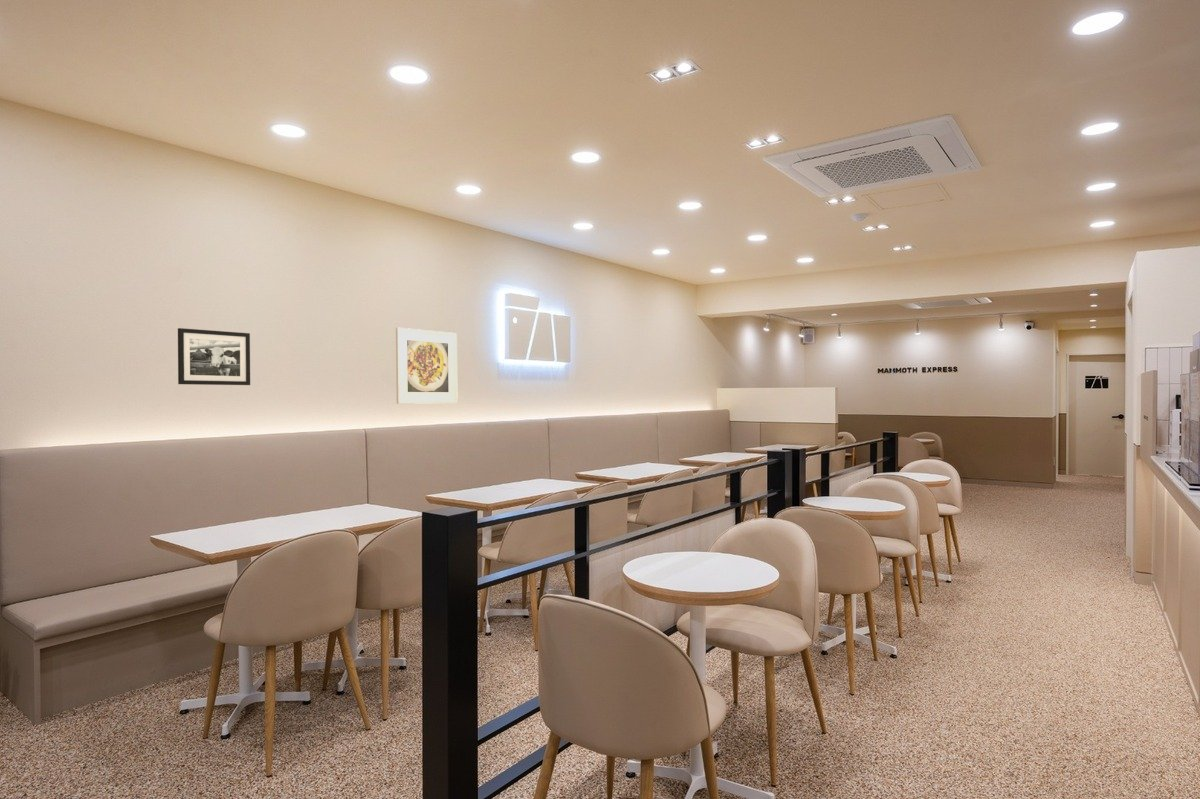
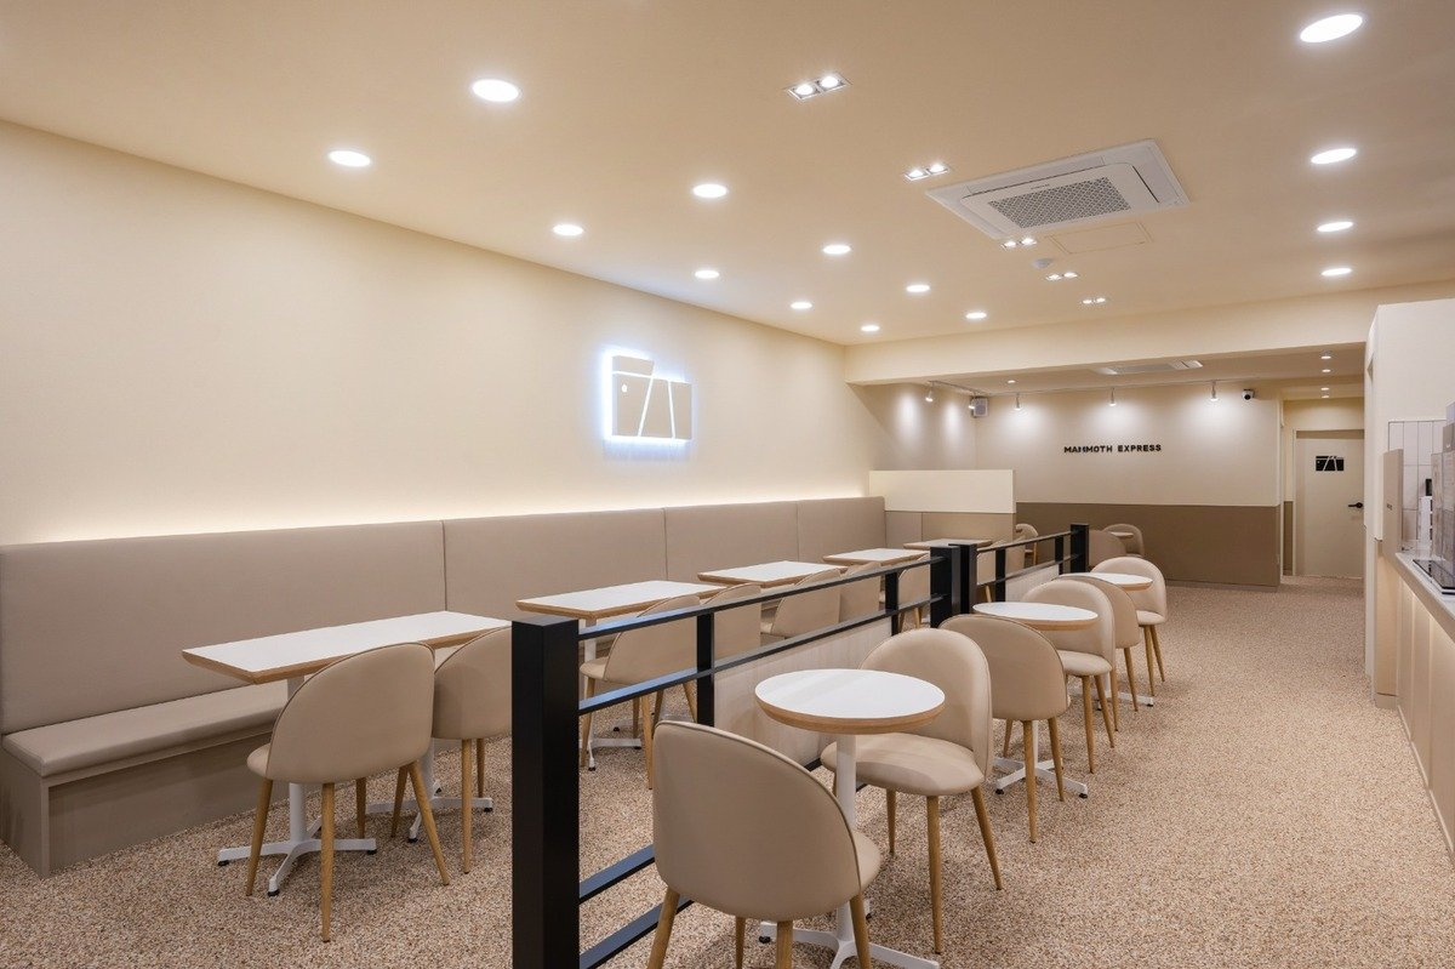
- picture frame (215, 357)
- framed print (428, 366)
